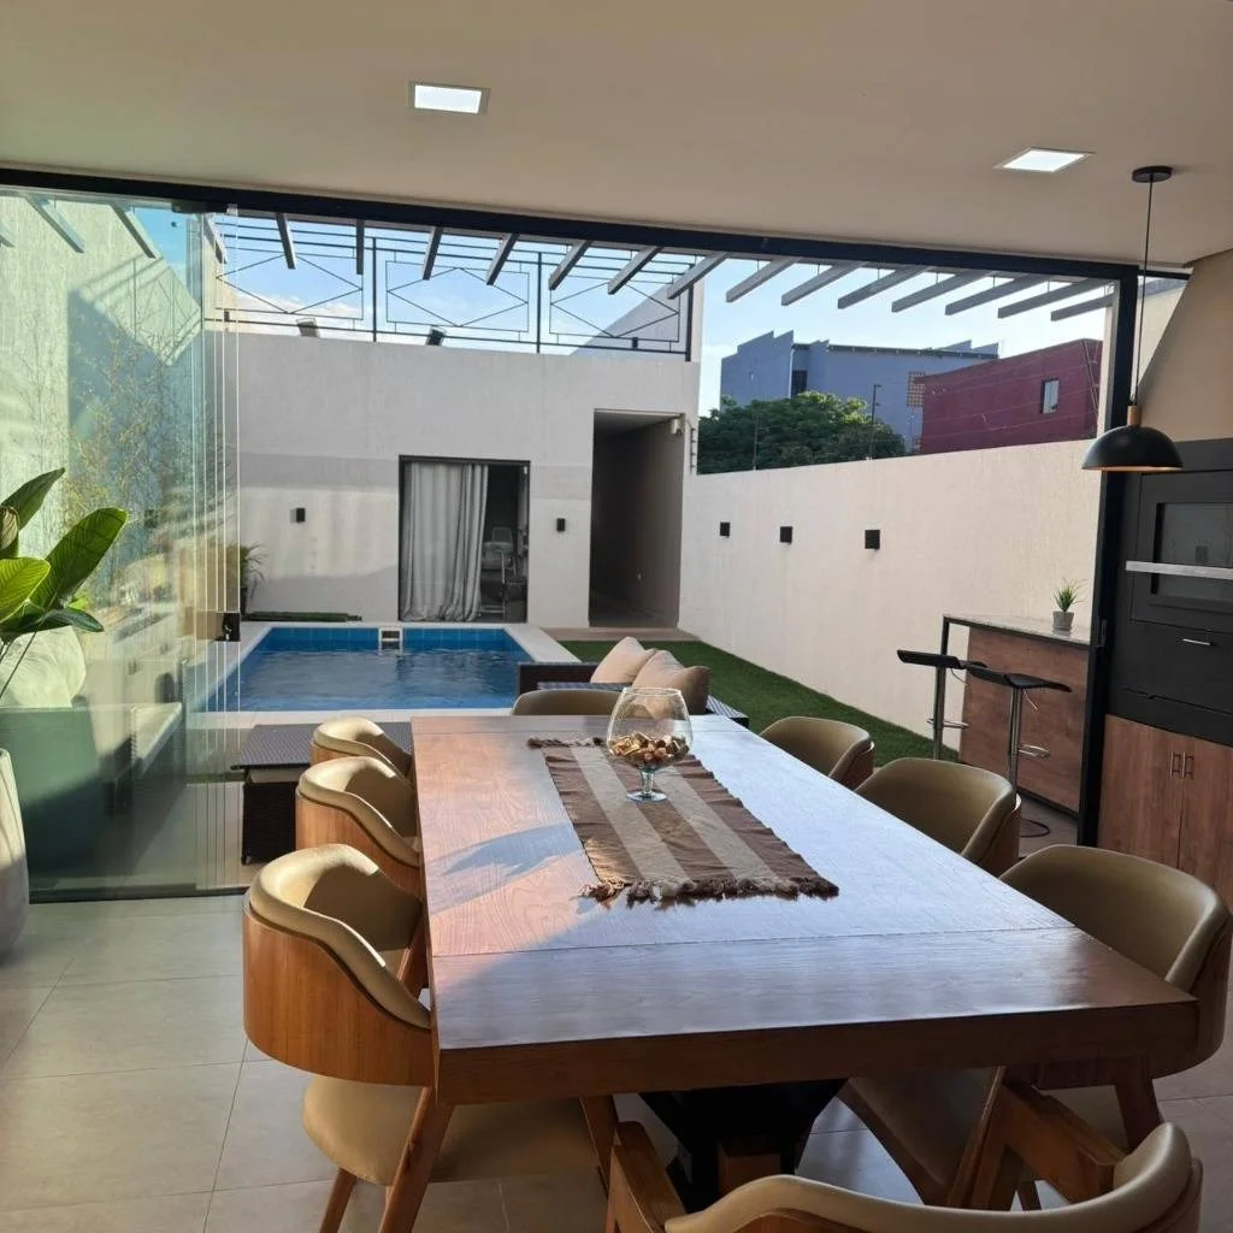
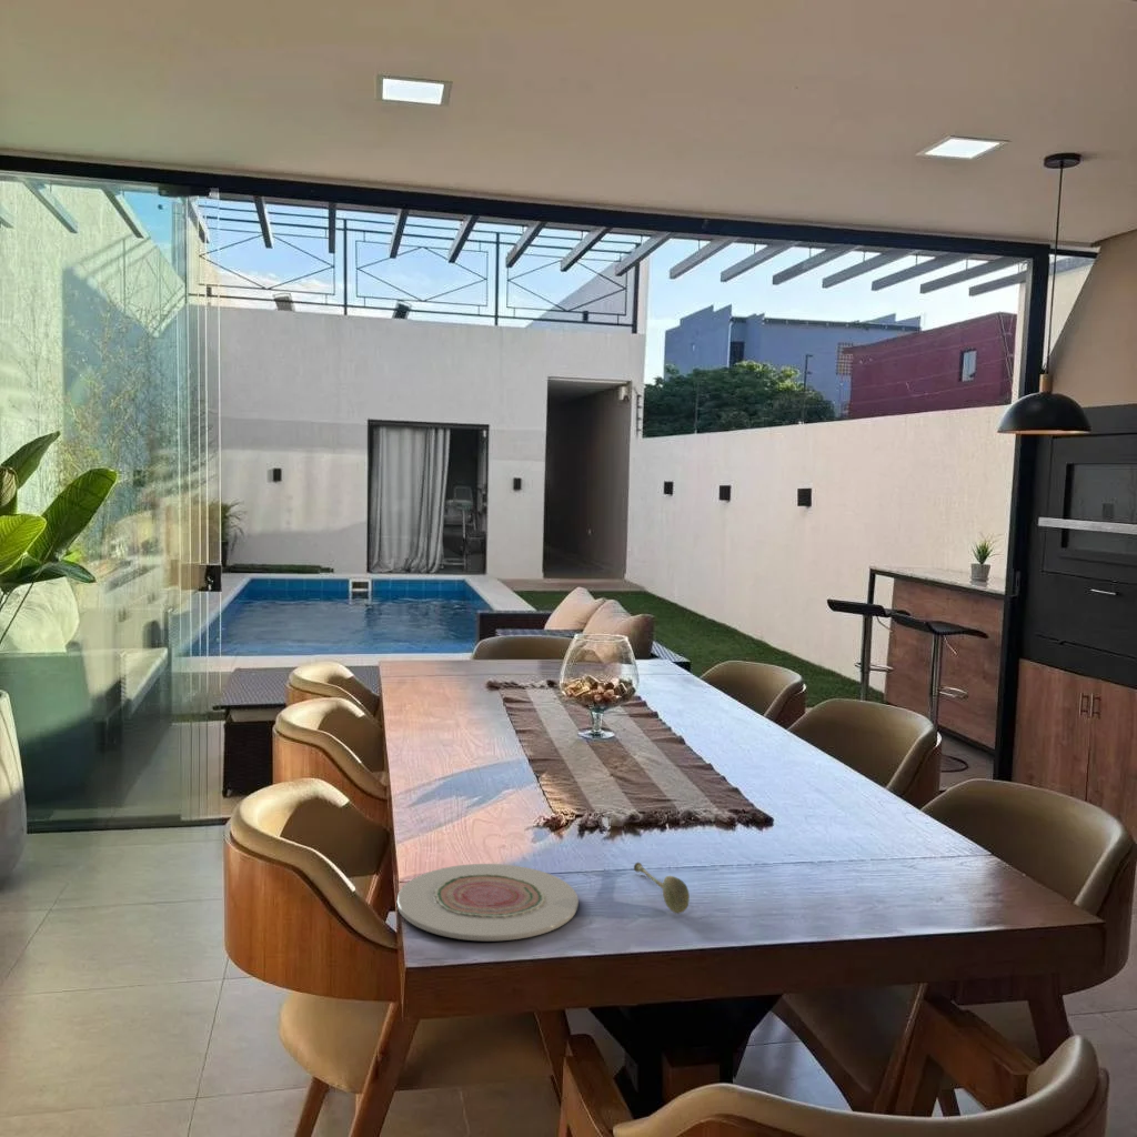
+ soupspoon (656, 879)
+ plate (487, 897)
